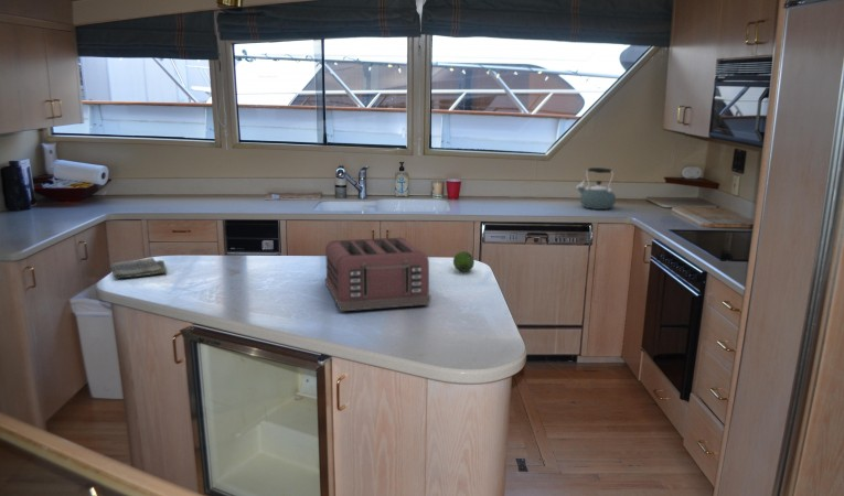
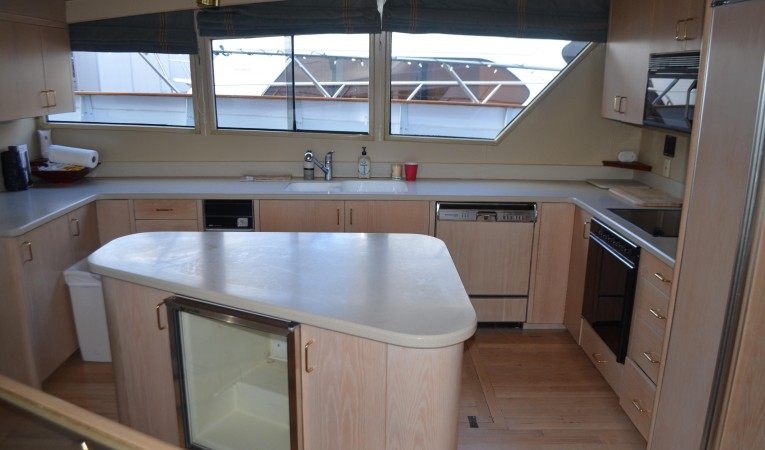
- toaster (376, 271)
- dish towel (139, 267)
- fruit (463, 261)
- kettle (595, 187)
